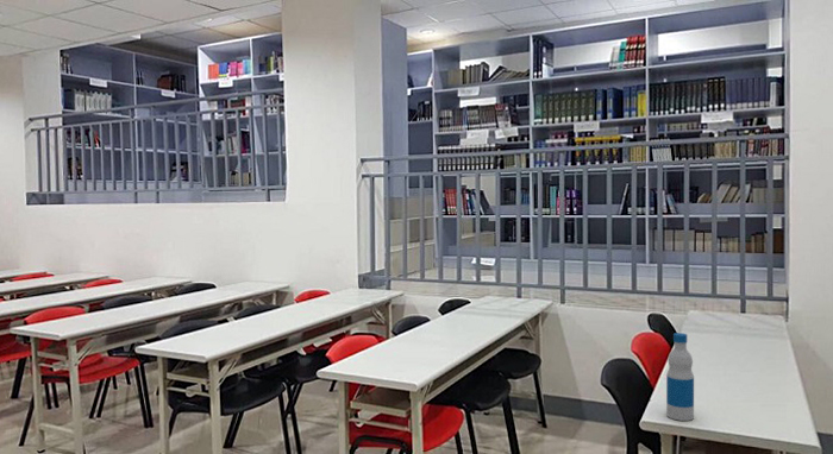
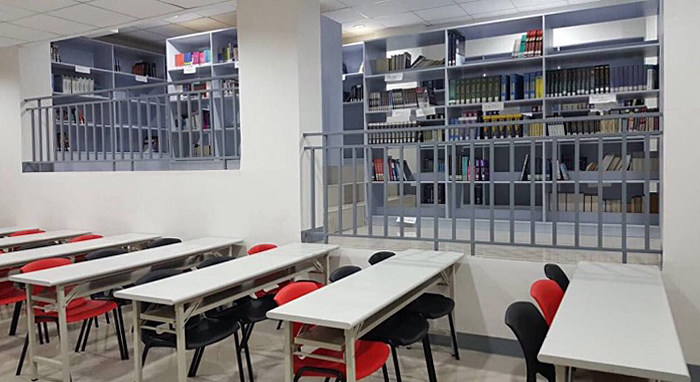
- bottle (679, 374)
